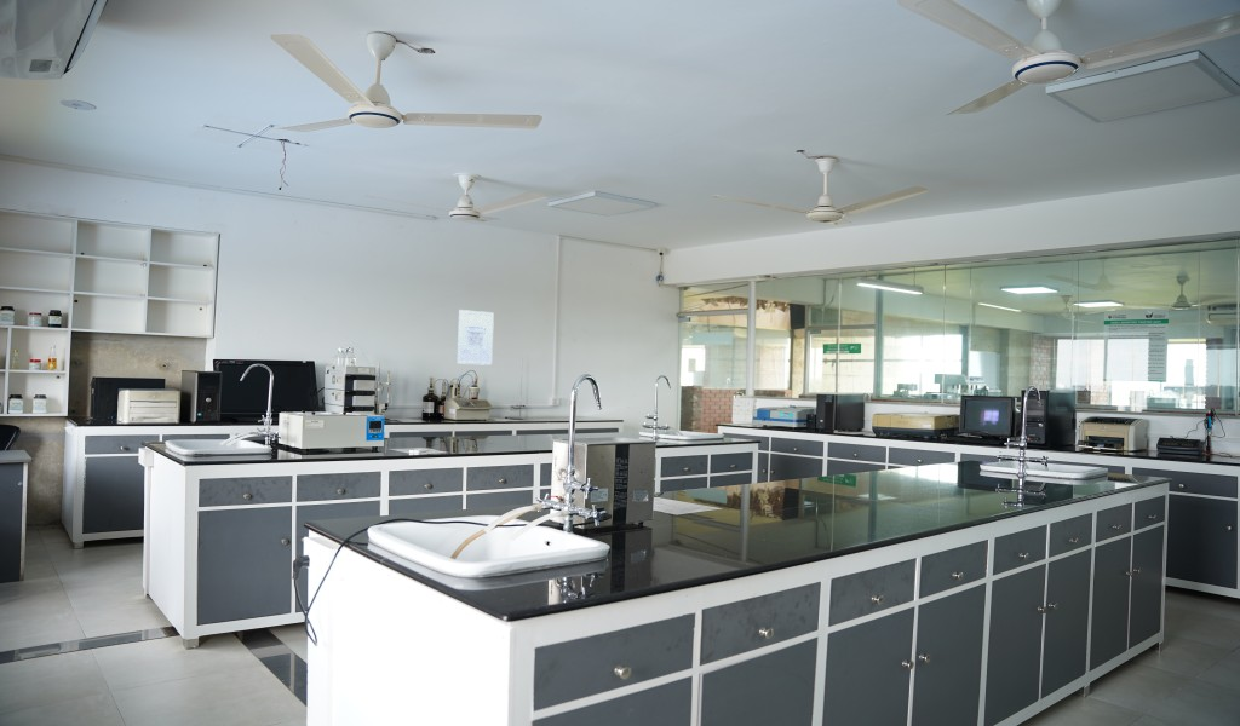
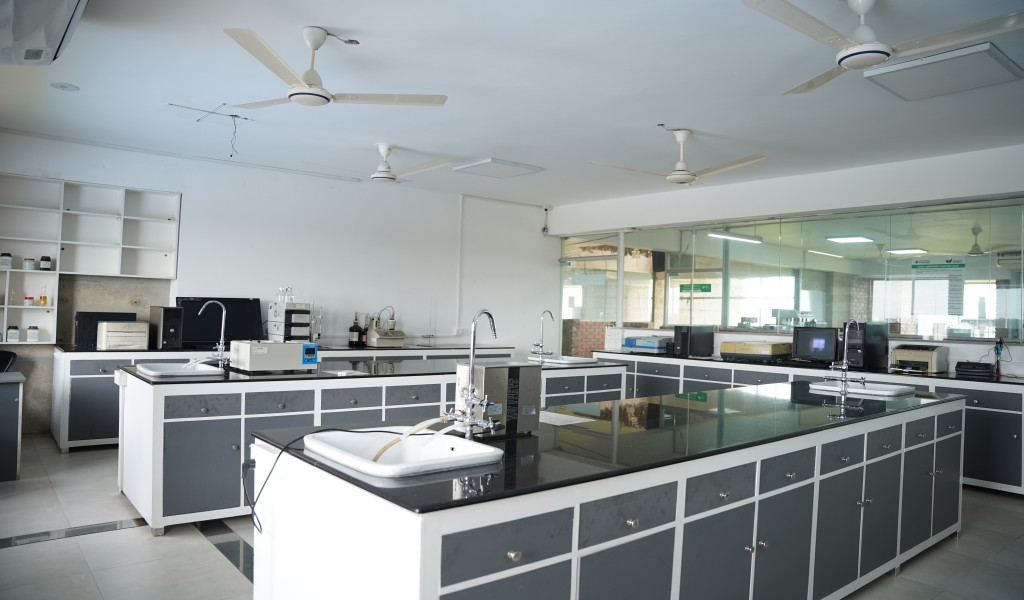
- wall art (475, 338)
